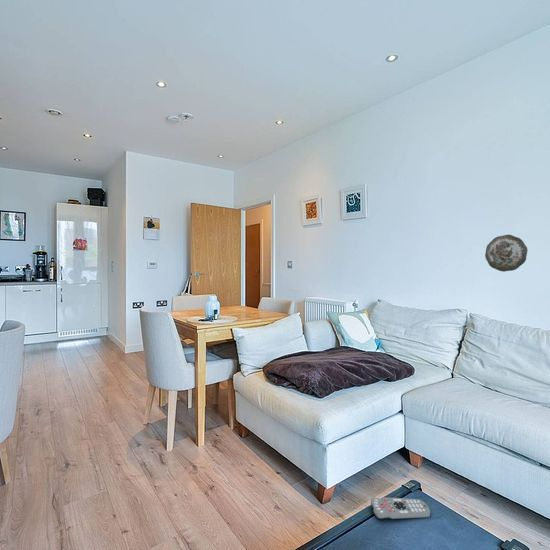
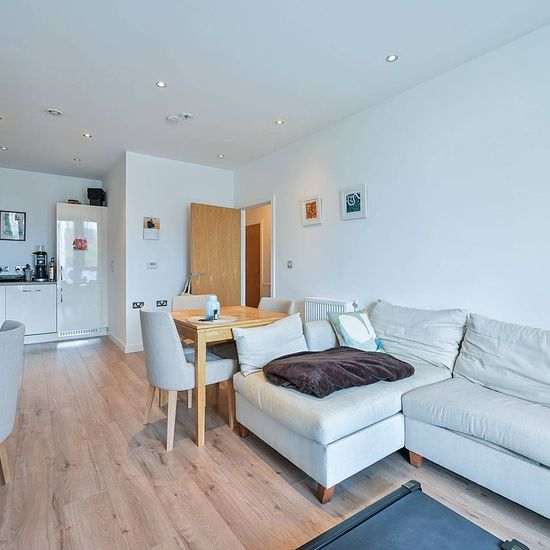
- remote control (400, 508)
- decorative plate (504, 253)
